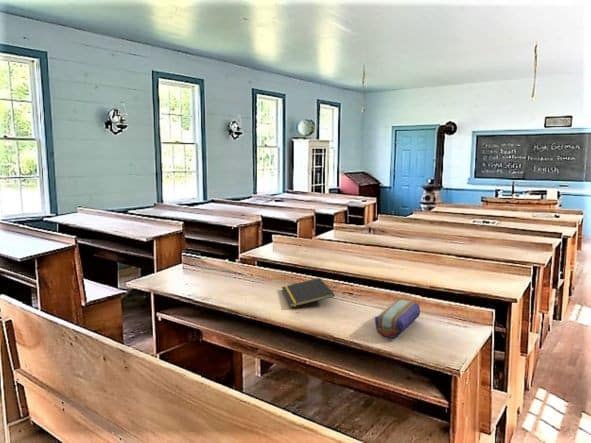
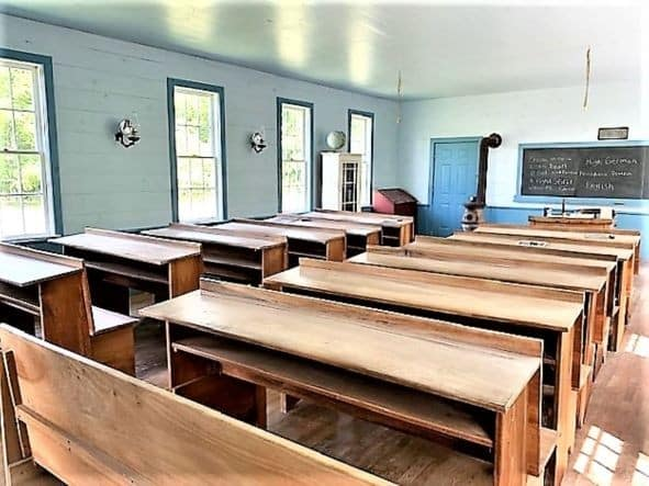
- pencil case (398, 316)
- notepad (306, 291)
